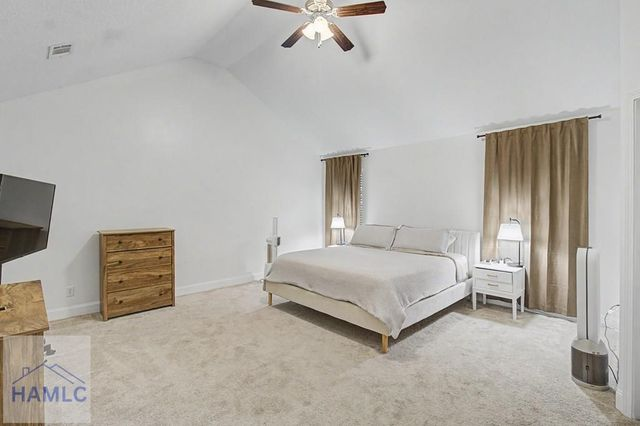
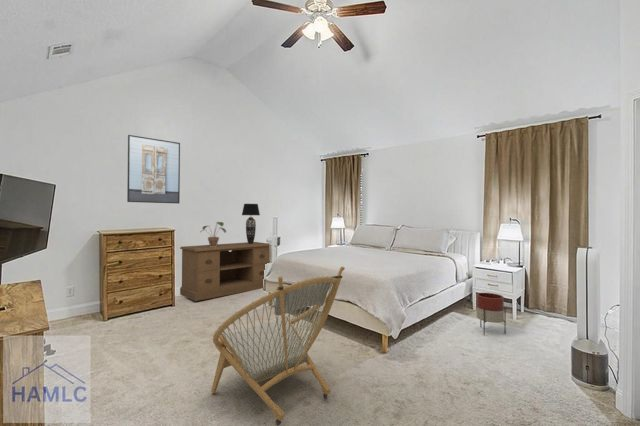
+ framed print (155, 170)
+ planter (489, 313)
+ tv stand (229, 267)
+ table lamp (250, 223)
+ armchair (278, 329)
+ potted plant (214, 233)
